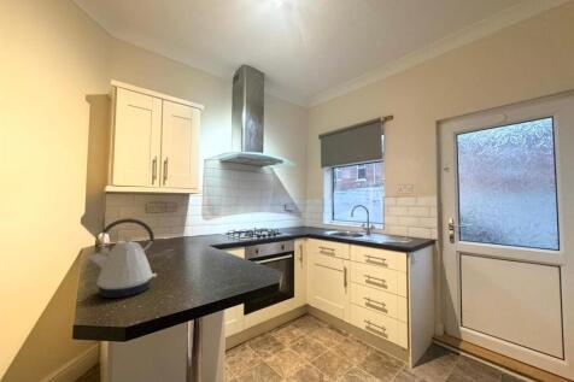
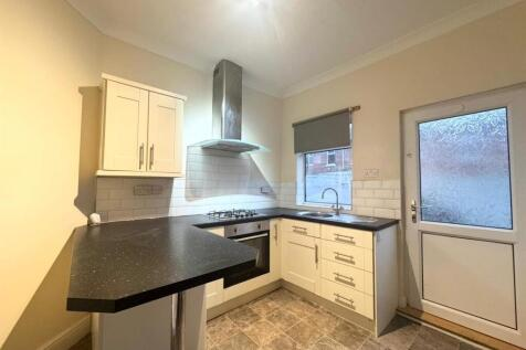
- kettle (124, 254)
